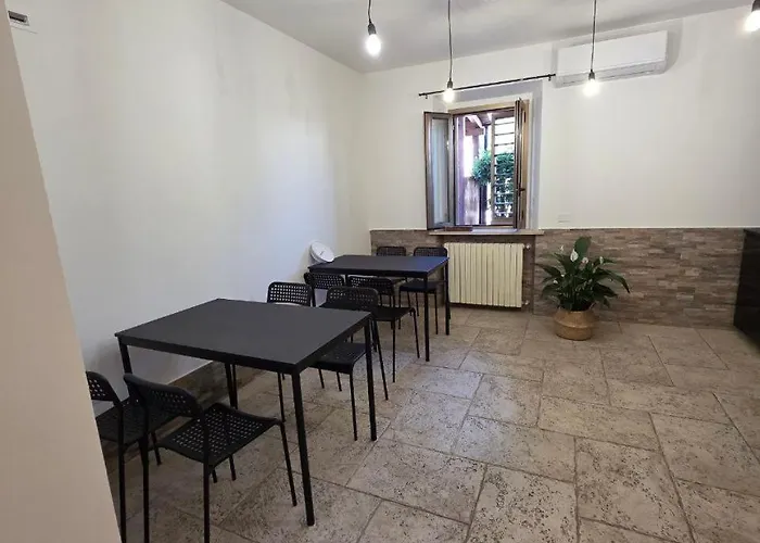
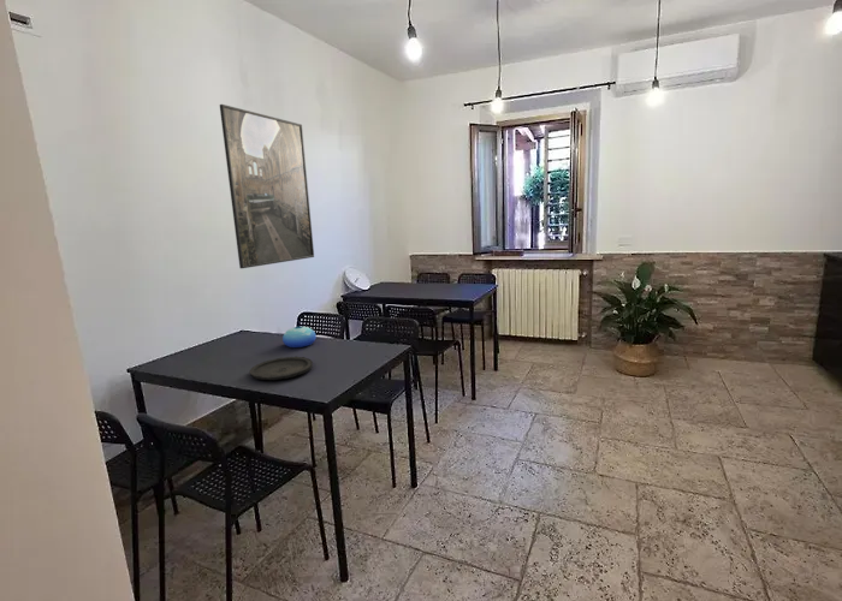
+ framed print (273, 190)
+ bowl (298, 335)
+ plate (281, 368)
